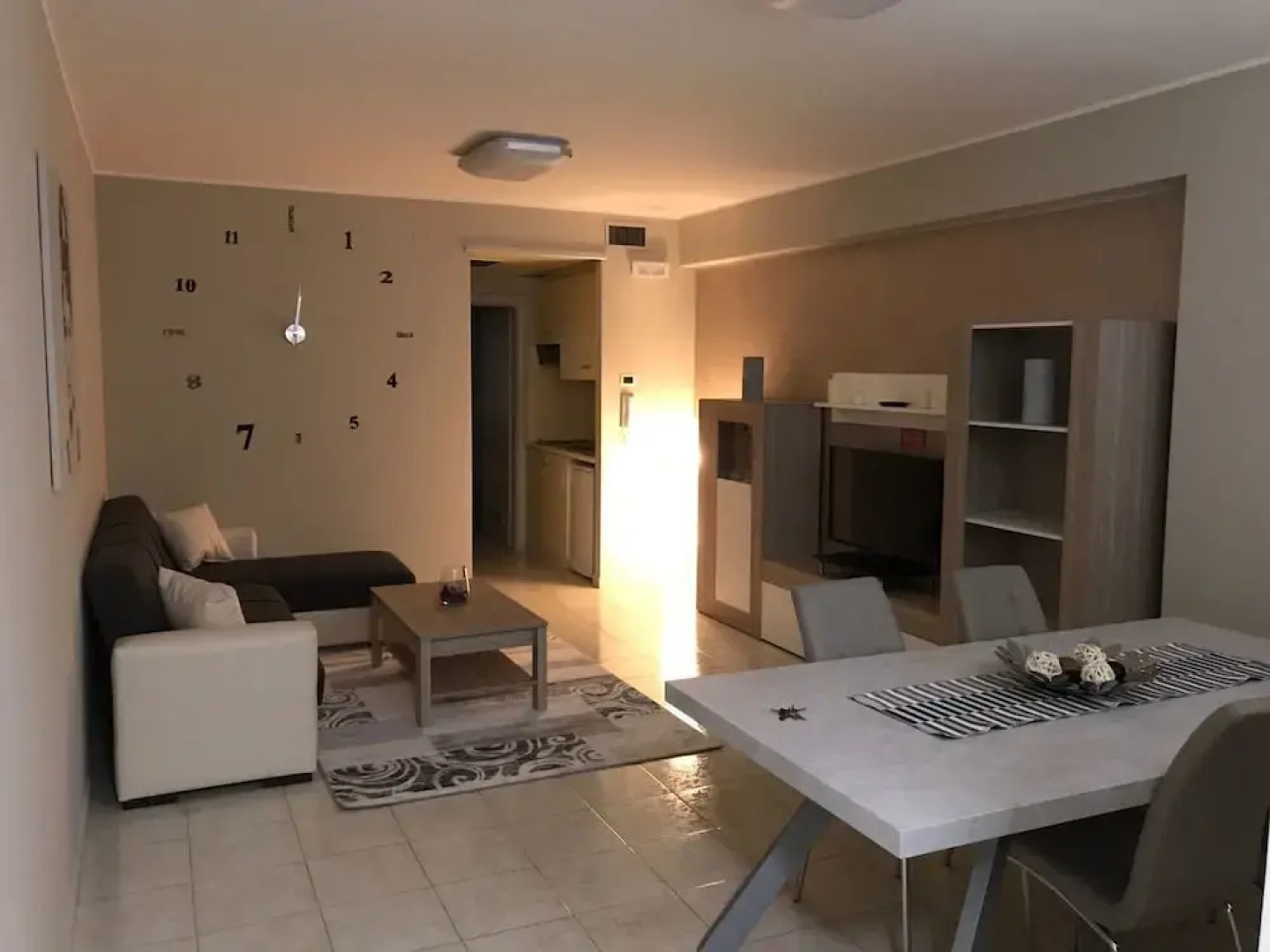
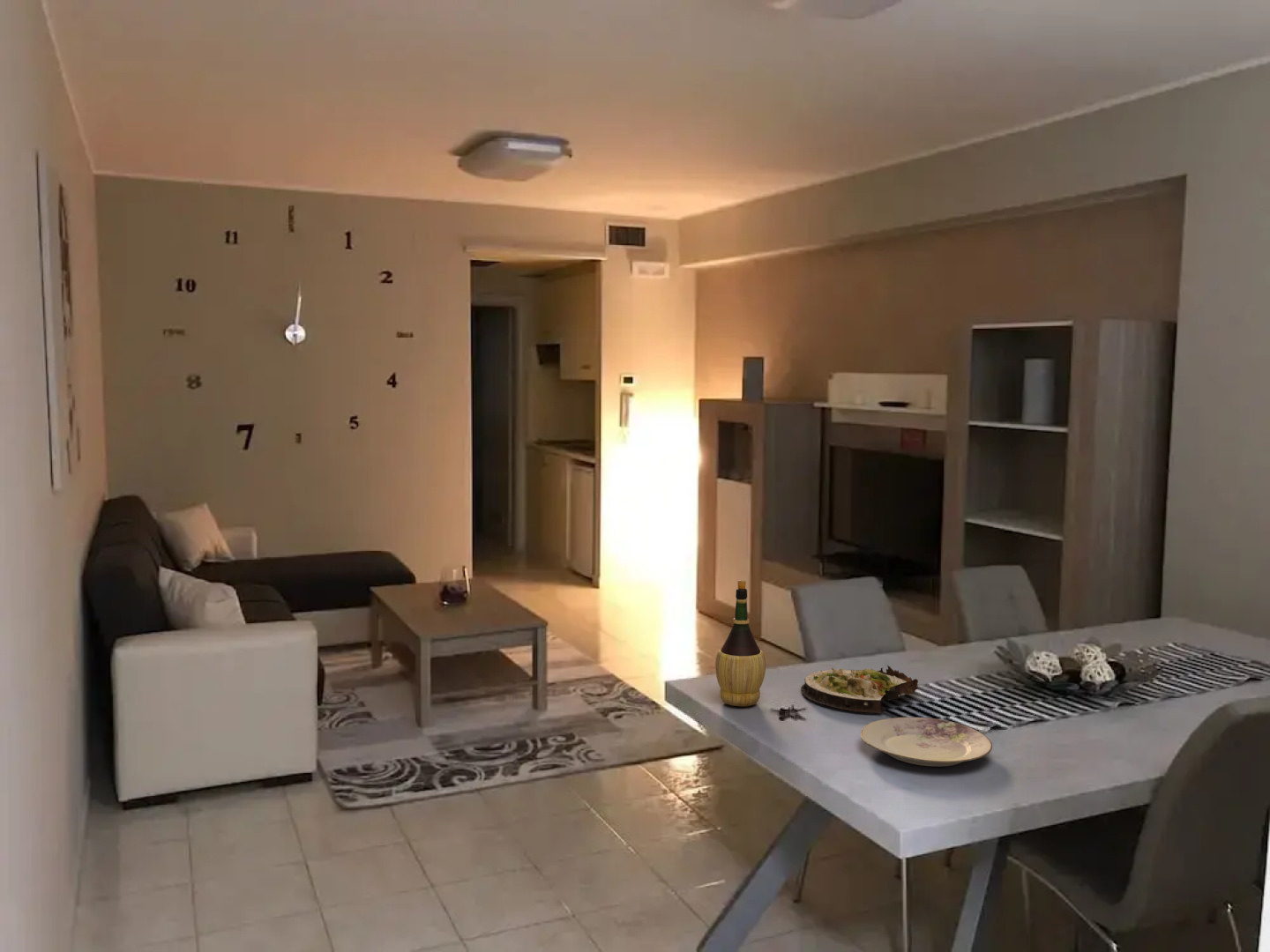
+ salad plate (855, 682)
+ wine bottle (740, 642)
+ plate (924, 744)
